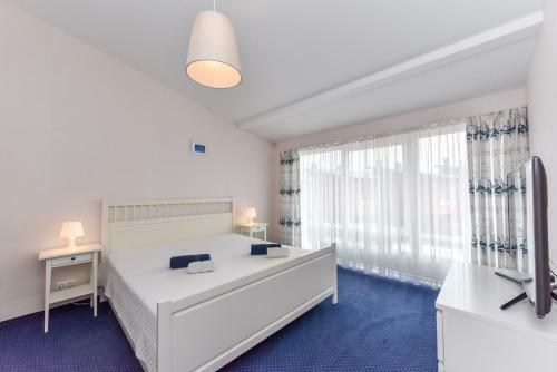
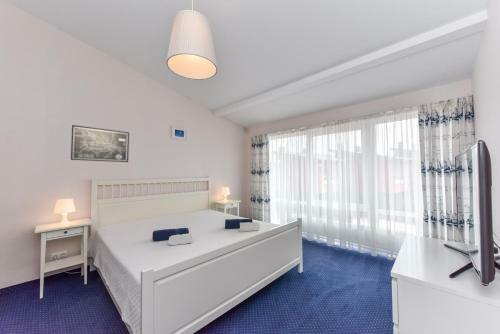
+ wall art (102, 145)
